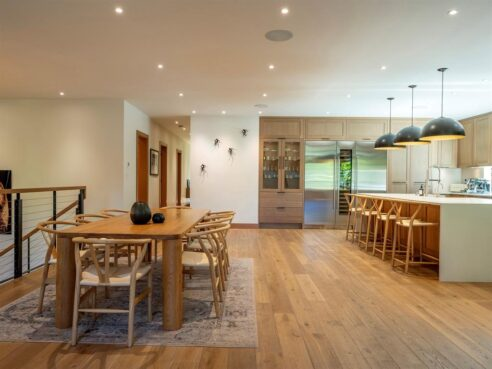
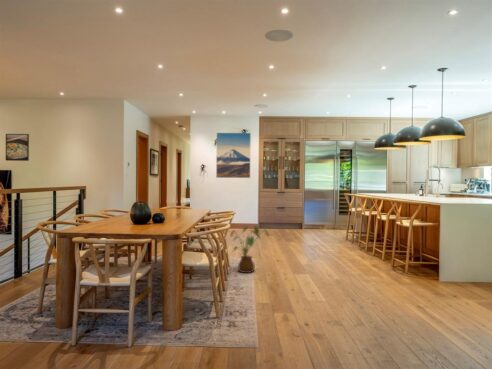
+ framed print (17, 147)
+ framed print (233, 155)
+ house plant (248, 248)
